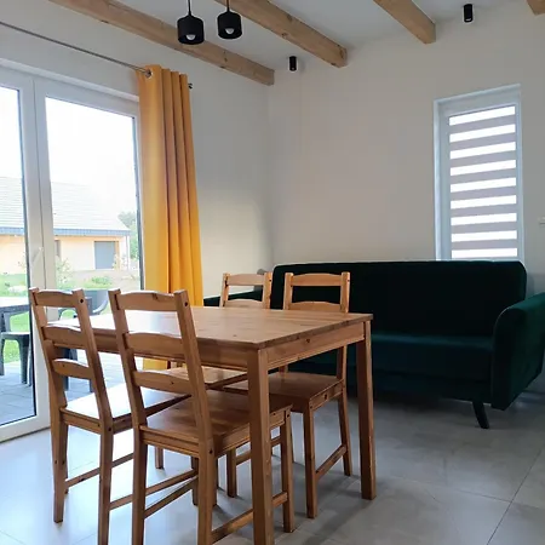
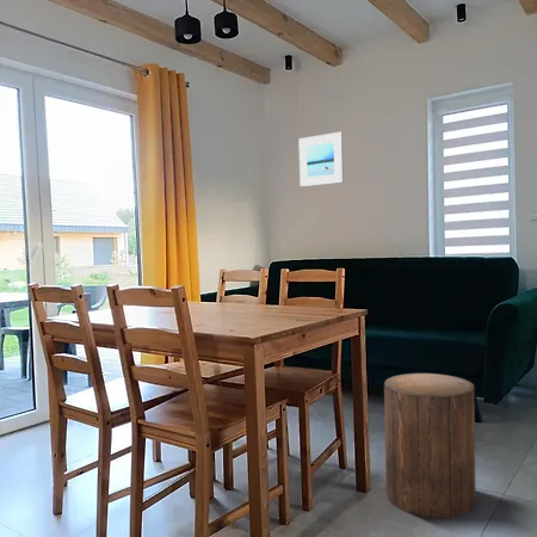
+ stool (428, 440)
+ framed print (320, 160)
